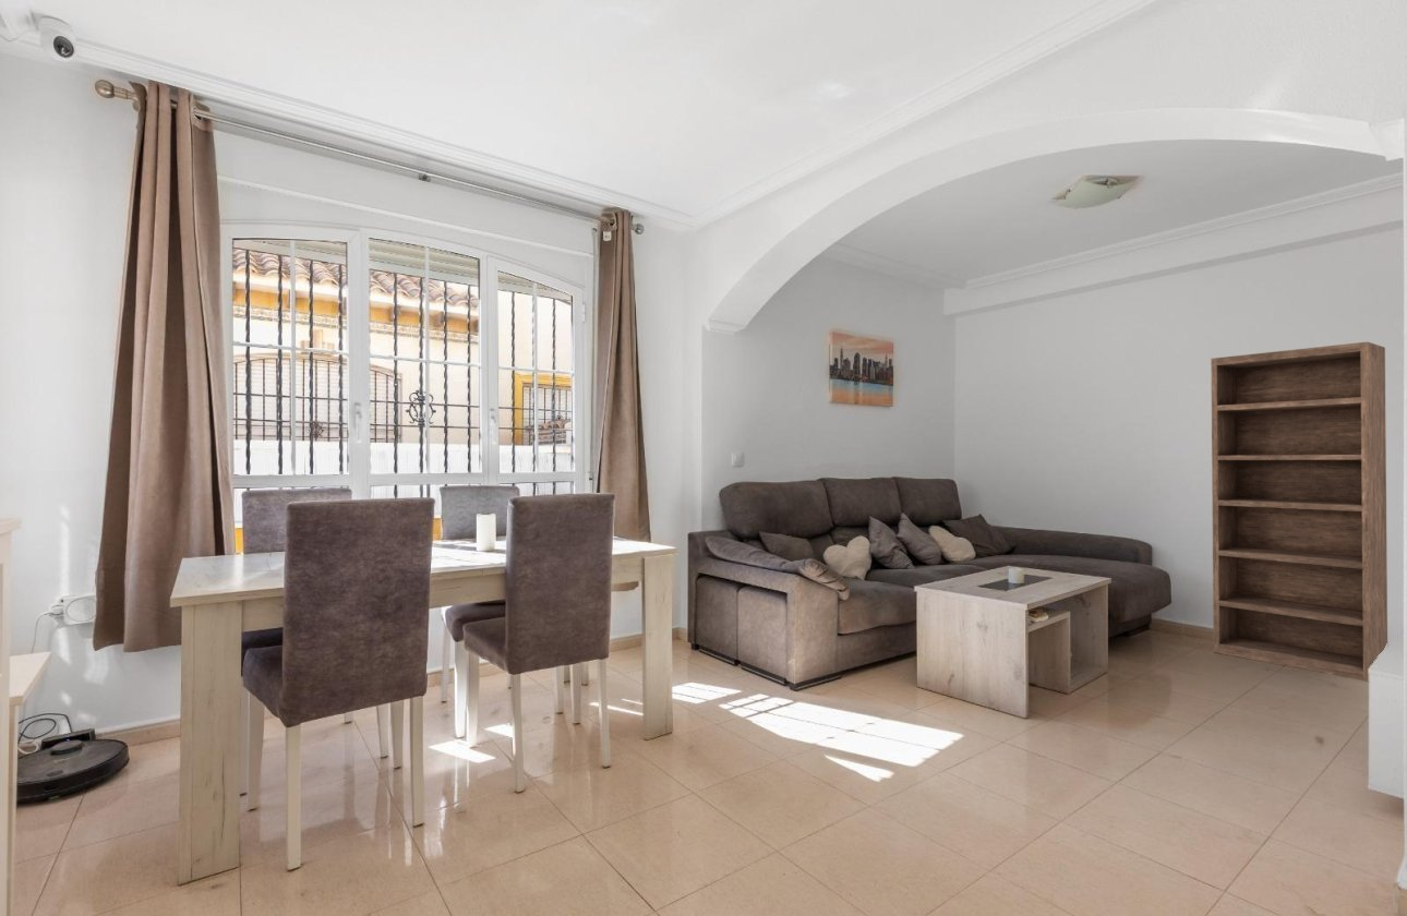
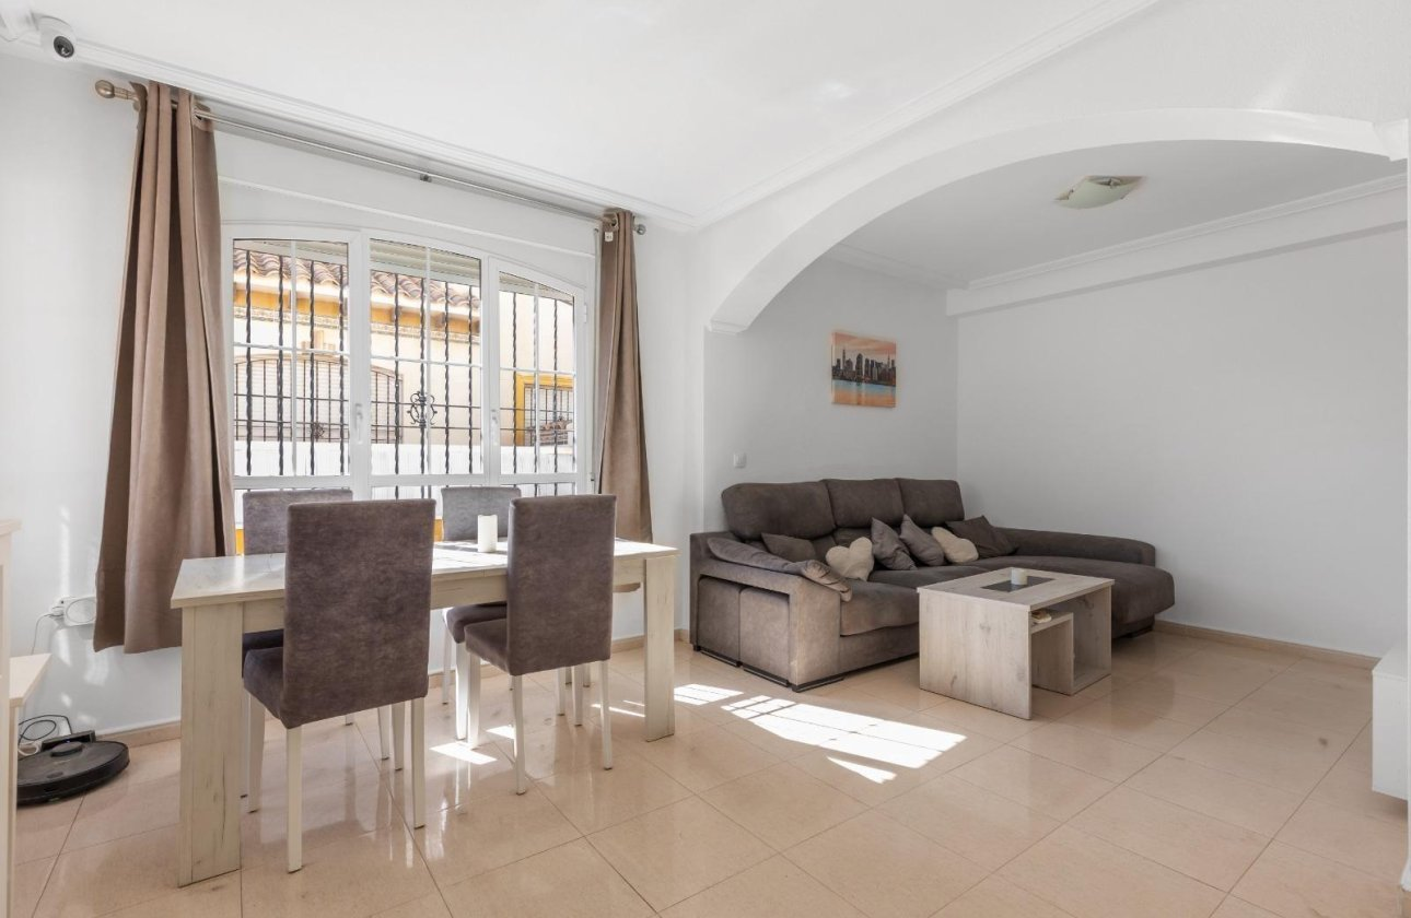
- bookshelf (1295, 506)
